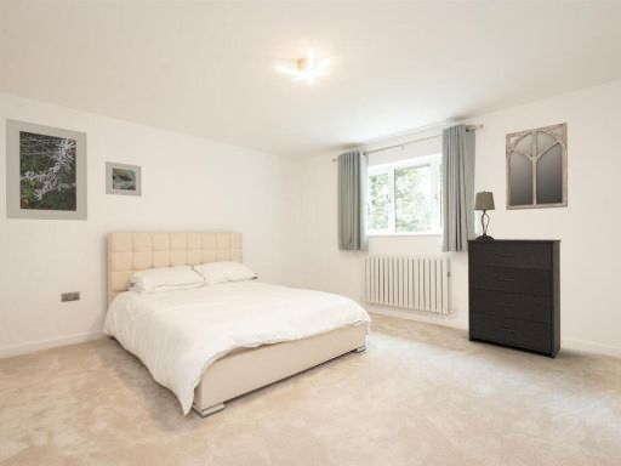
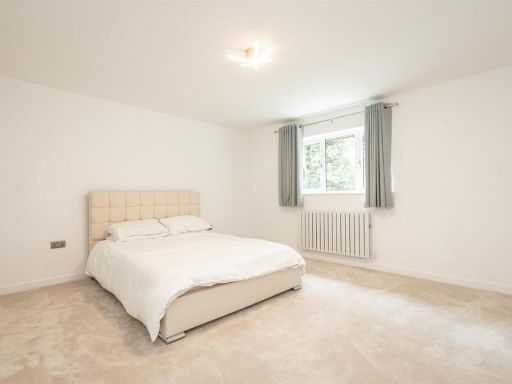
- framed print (49, 172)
- table lamp (484, 214)
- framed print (124, 180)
- dresser (512, 291)
- home mirror (534, 167)
